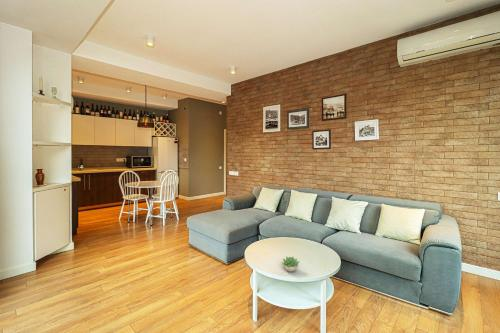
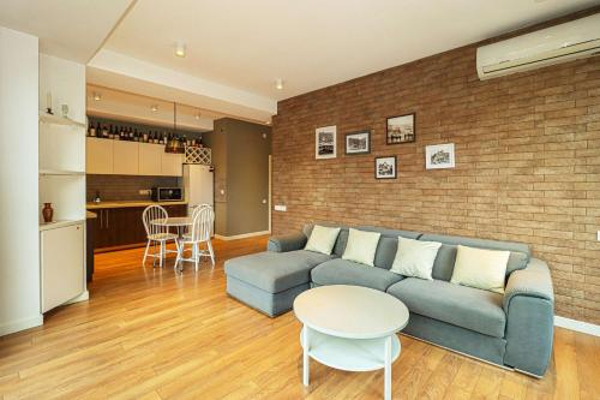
- succulent plant (290, 264)
